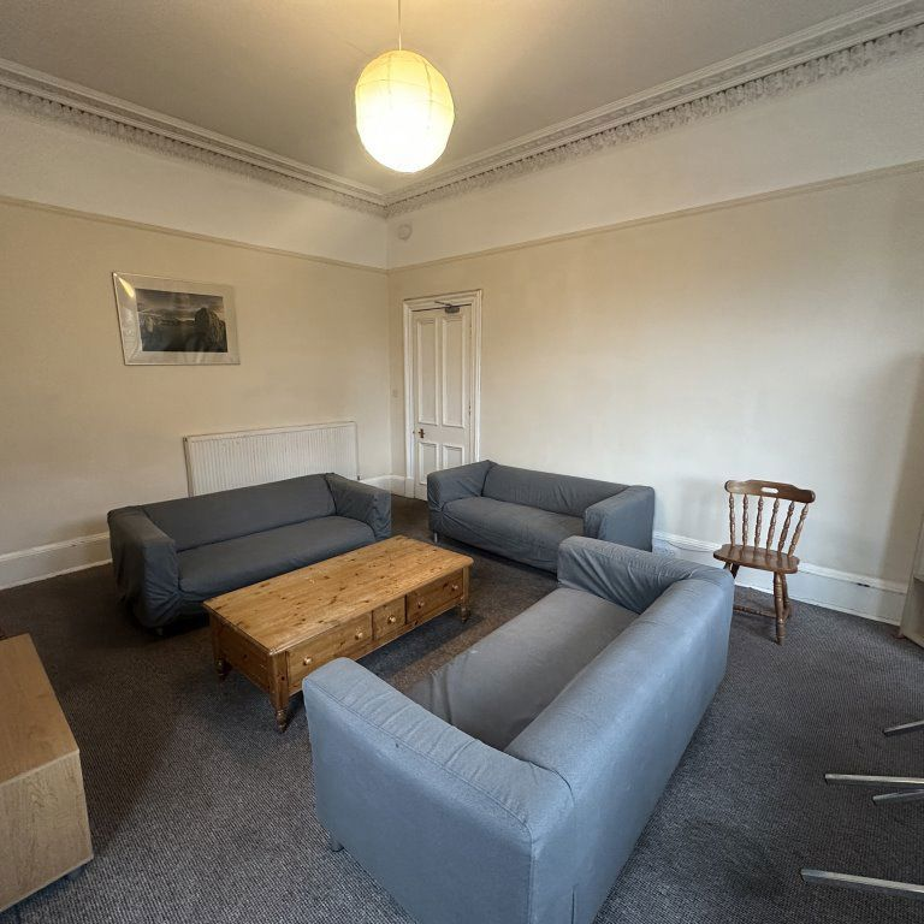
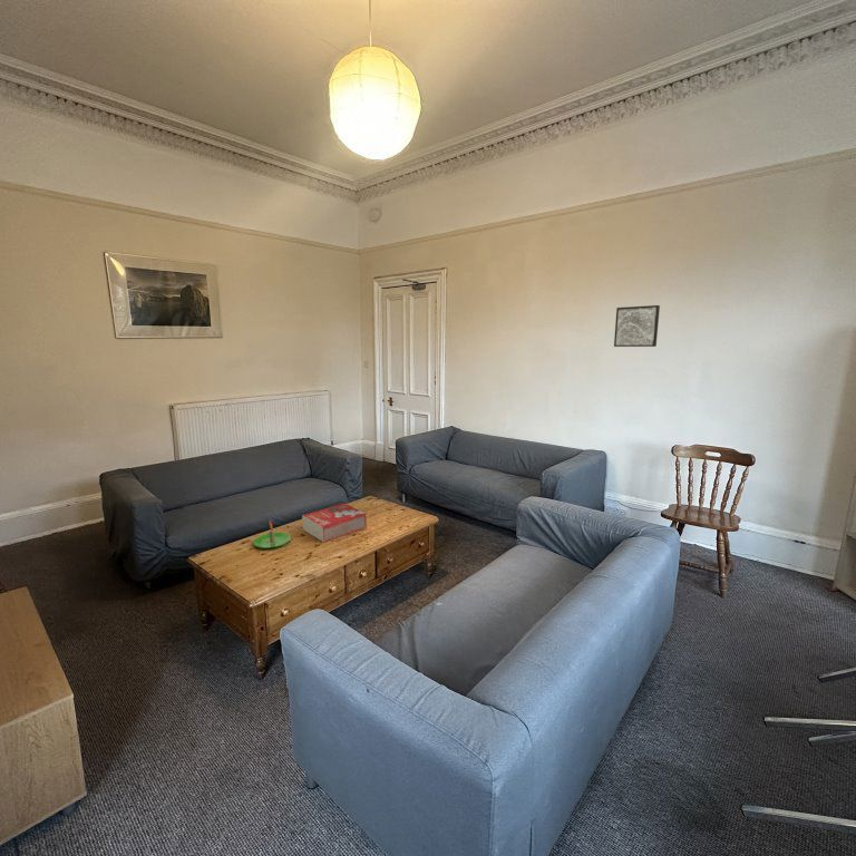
+ wall art (635, 327)
+ candle (271, 531)
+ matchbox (334, 521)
